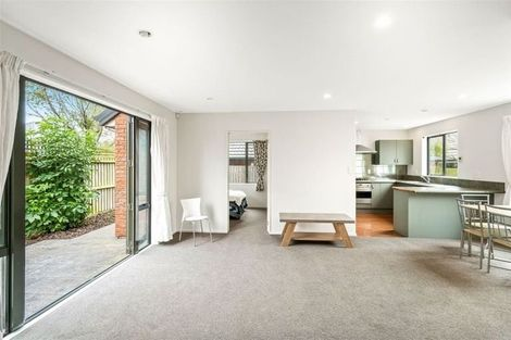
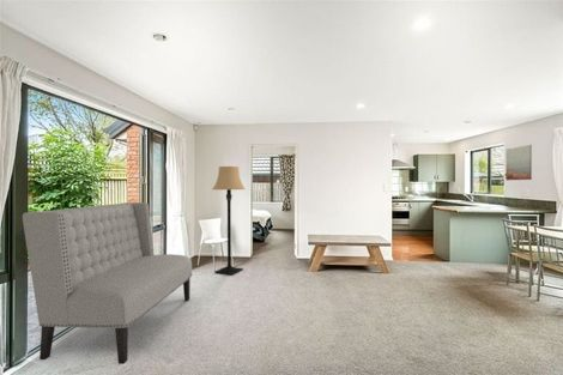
+ sofa (126, 265)
+ lamp (229, 219)
+ wall art (517, 163)
